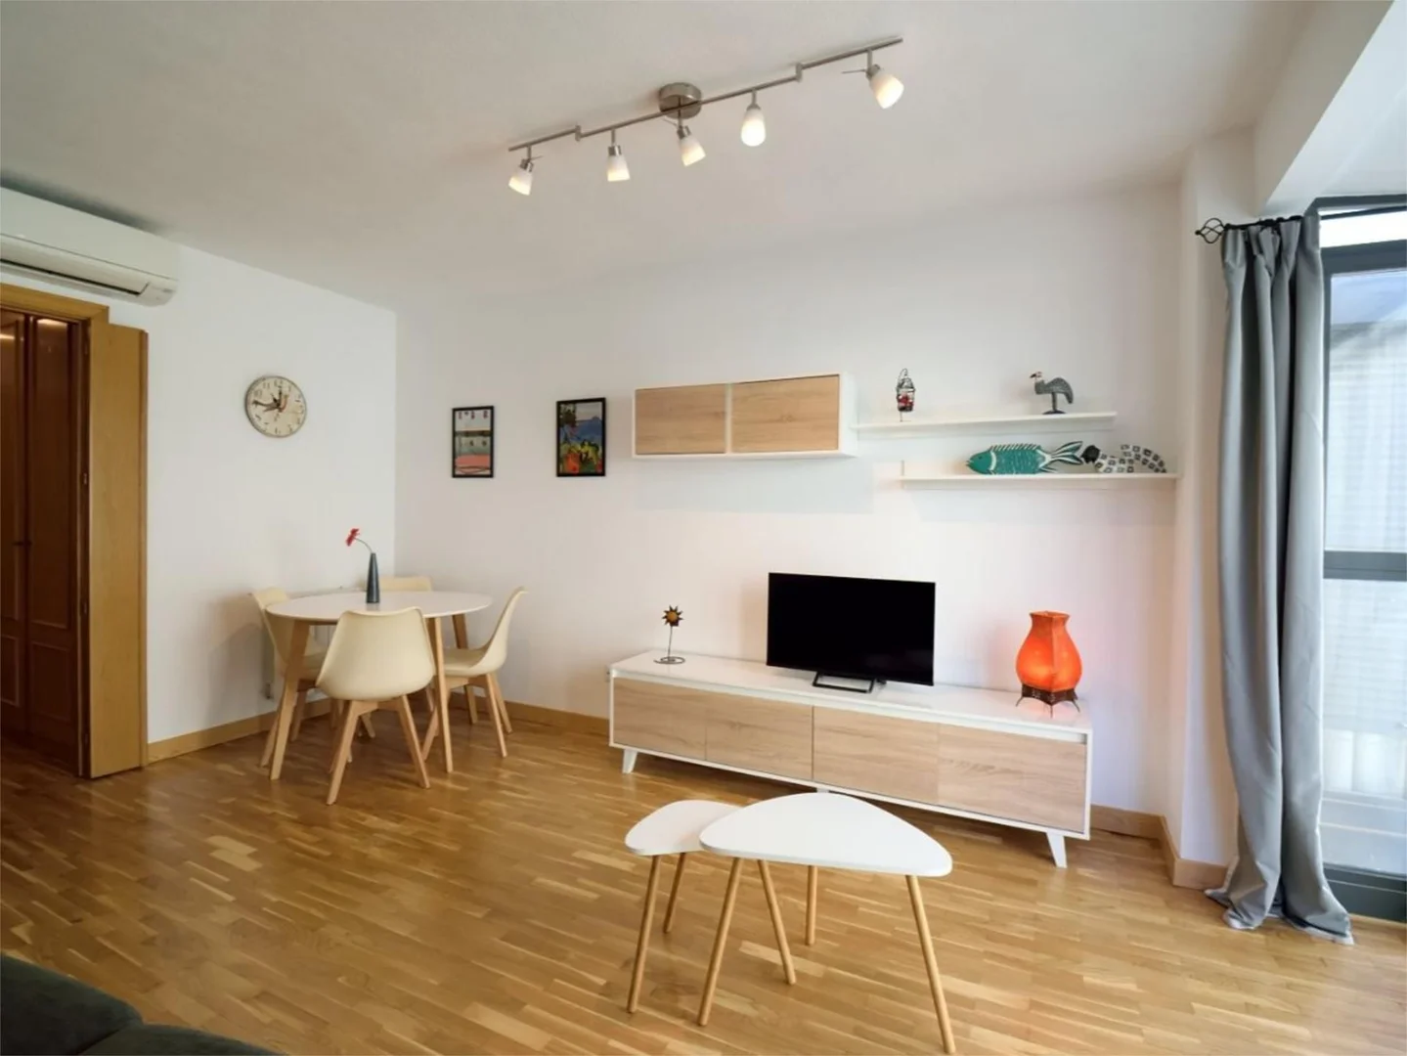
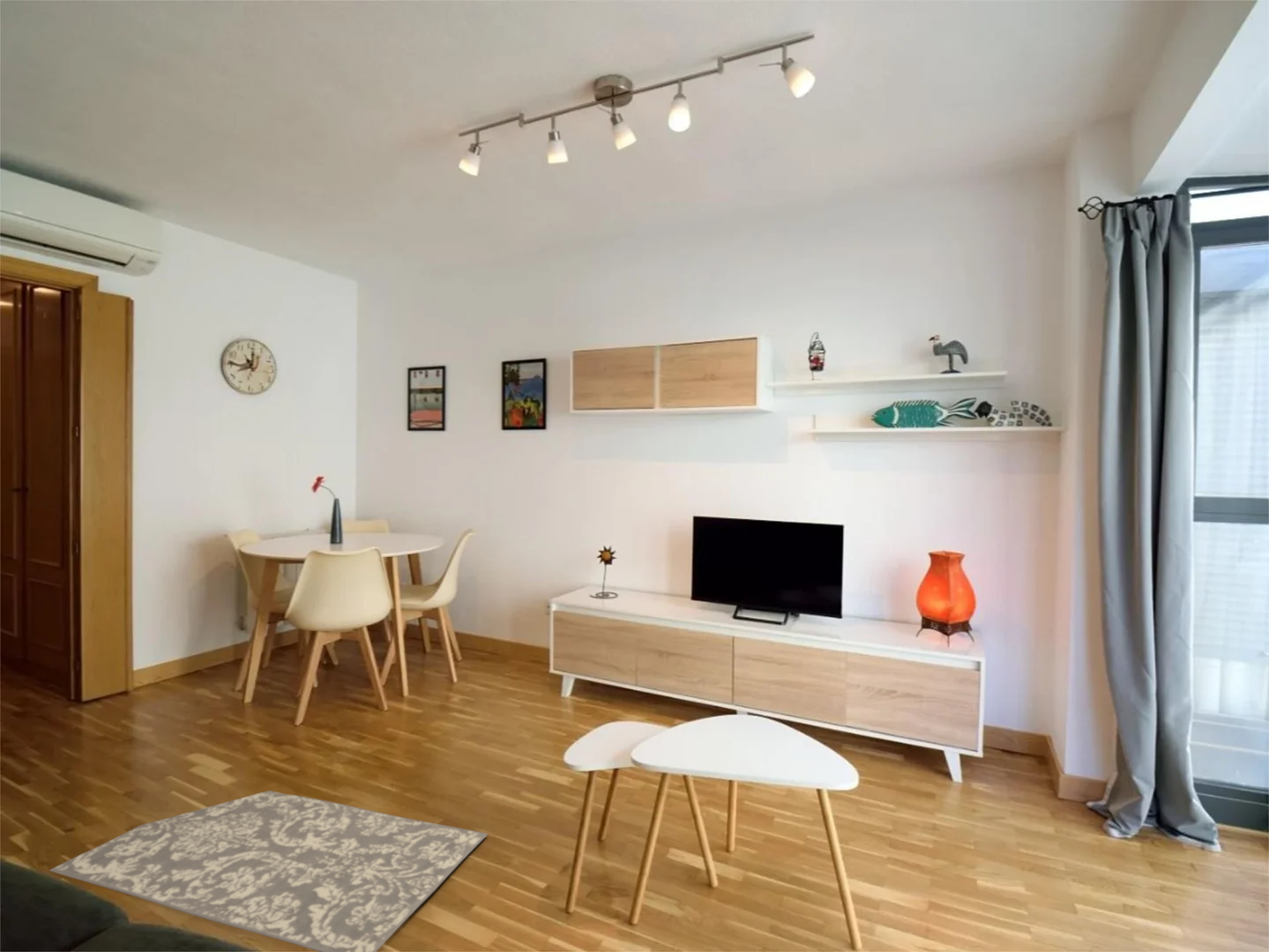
+ rug (279, 851)
